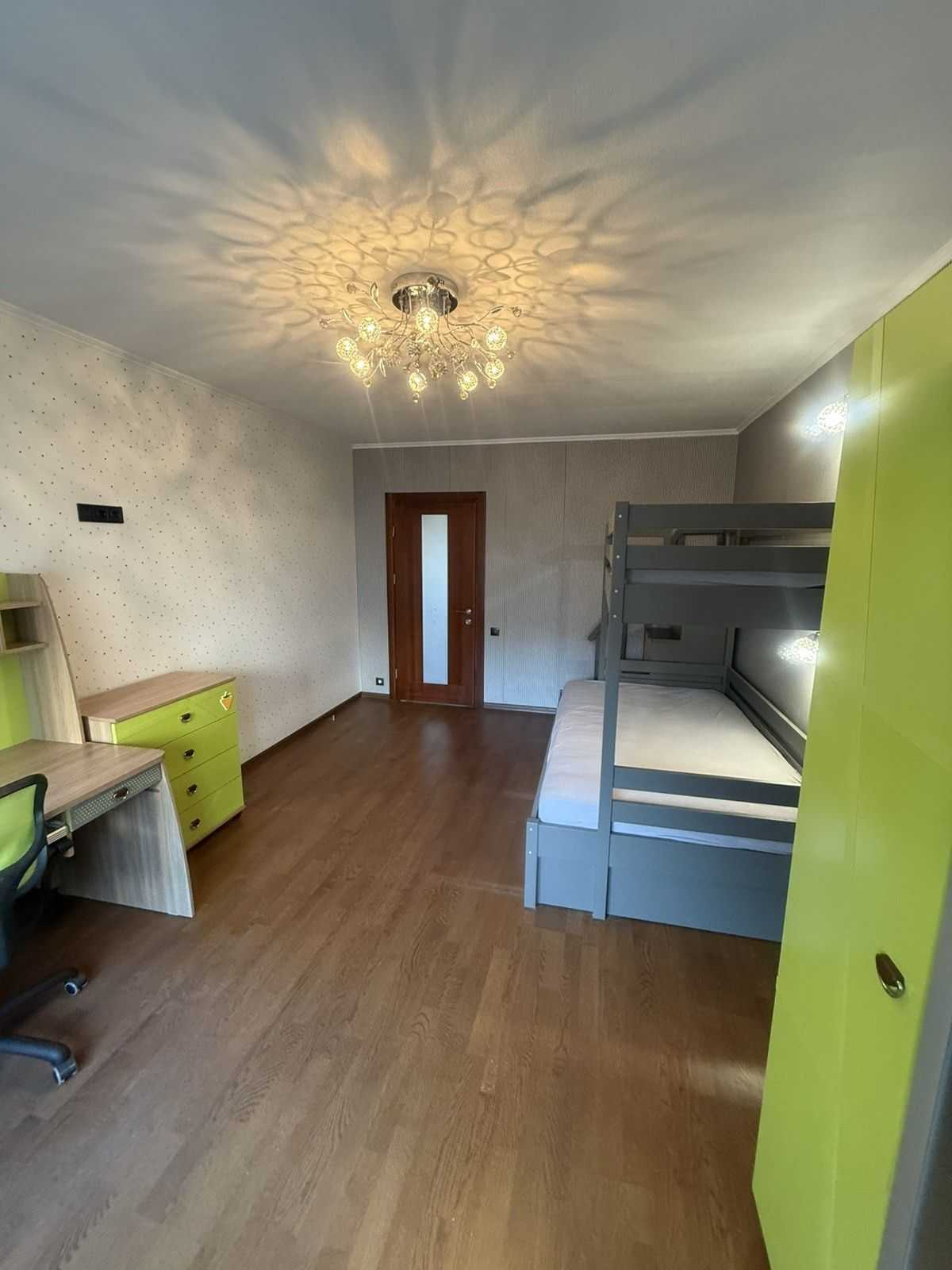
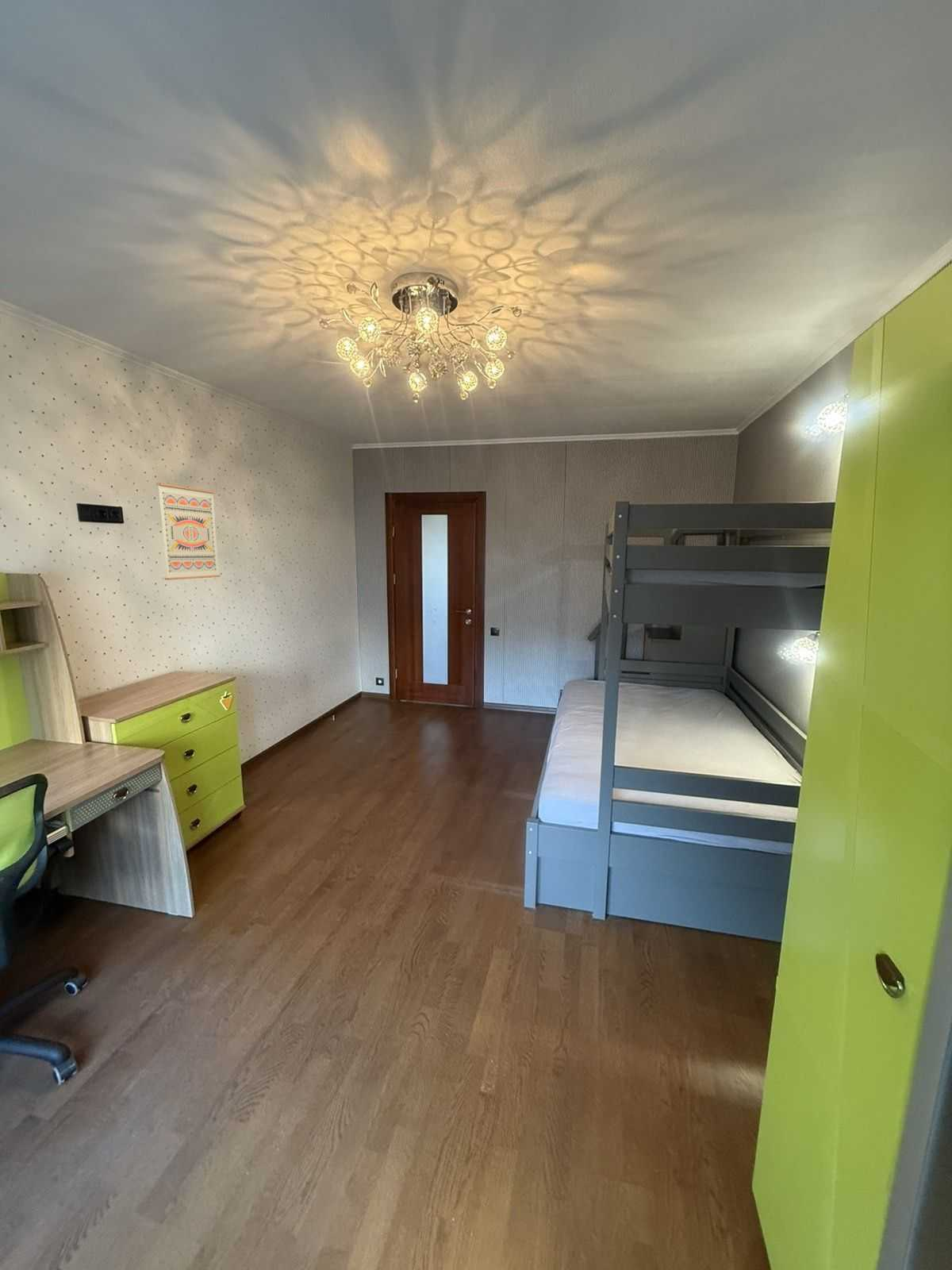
+ wall art (190, 533)
